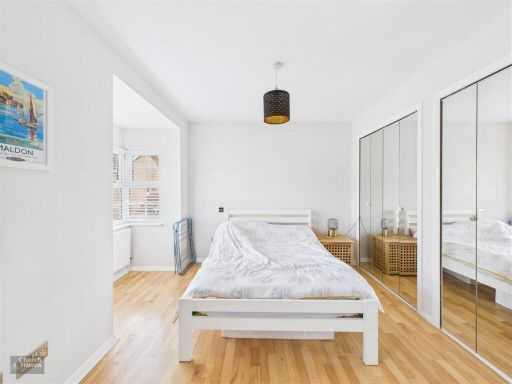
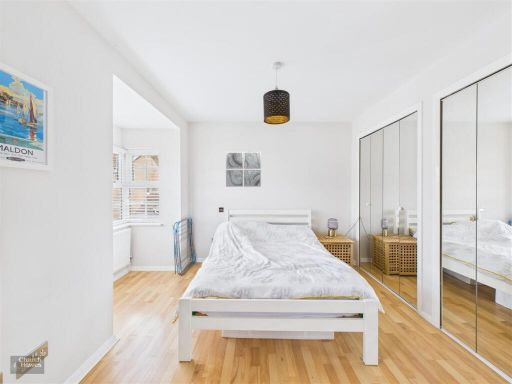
+ wall art (242, 168)
